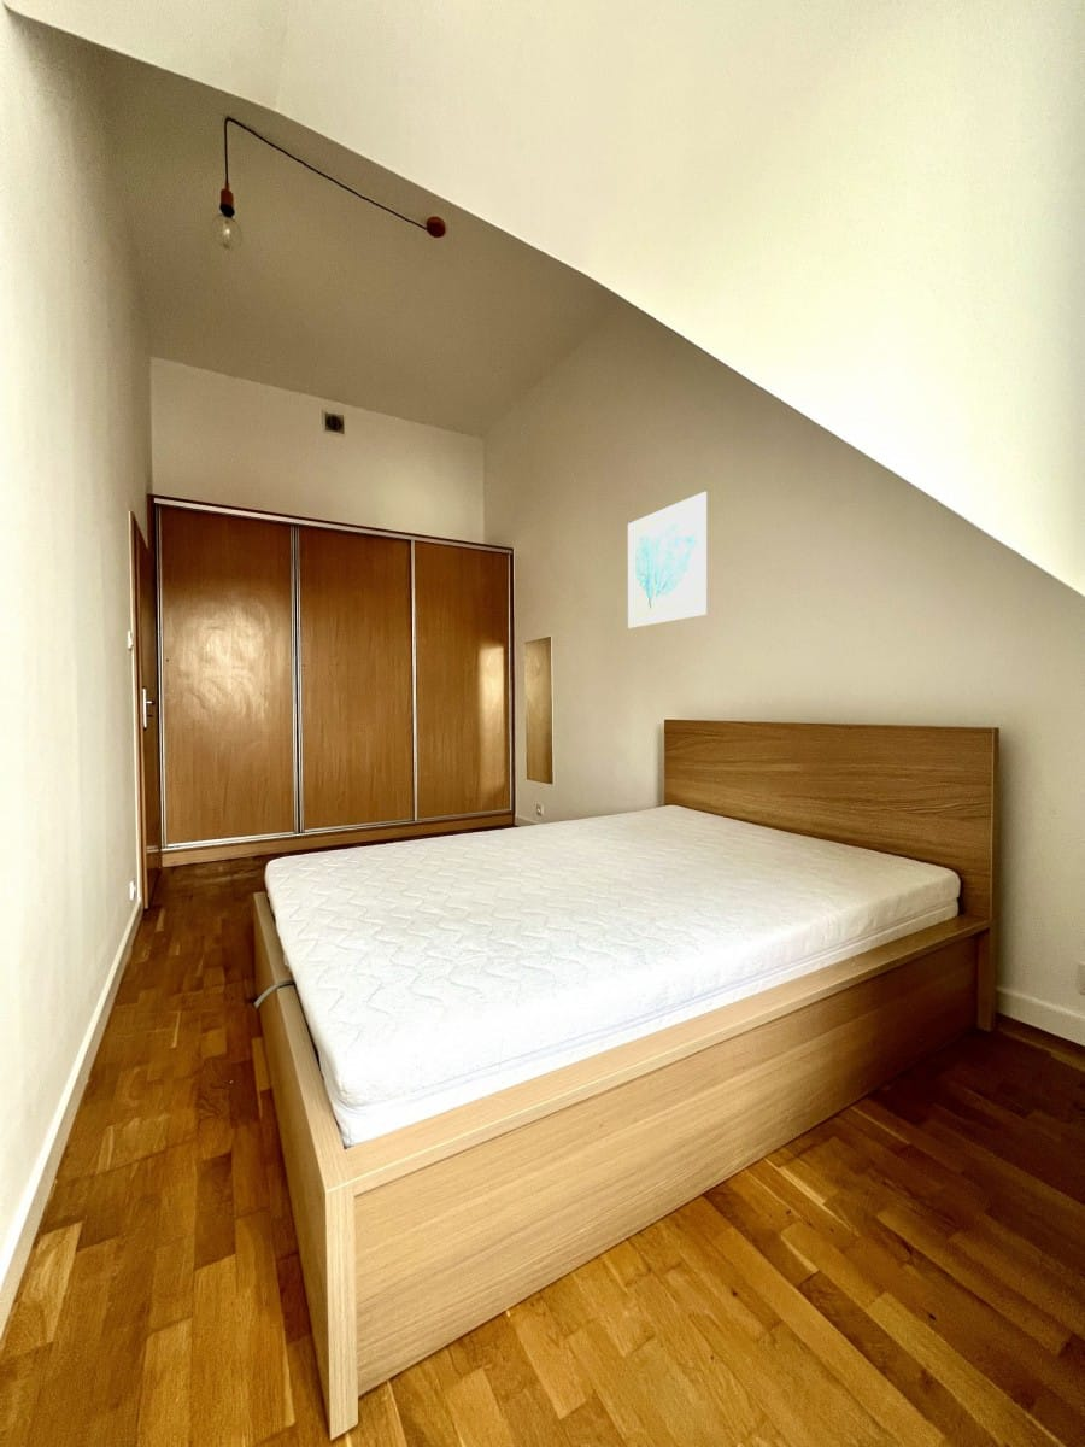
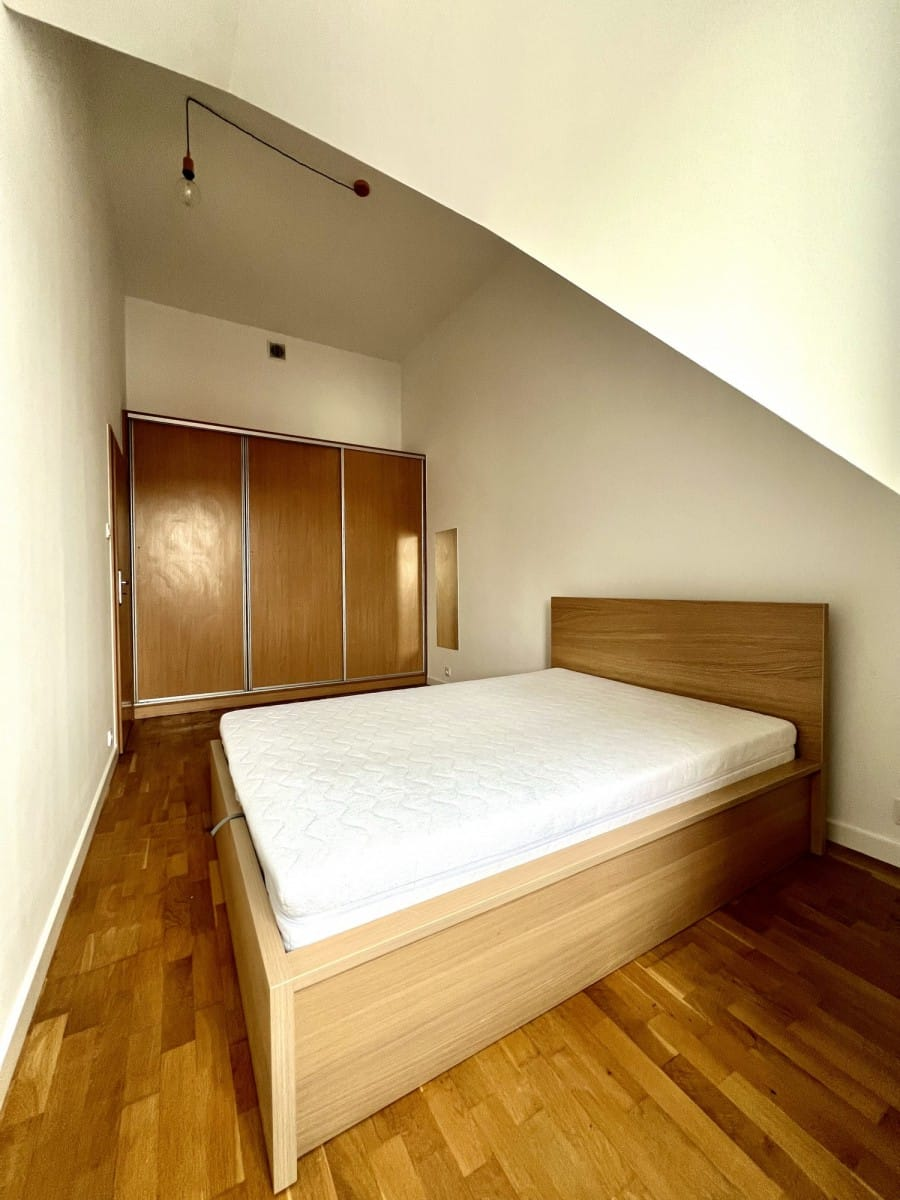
- wall art (663, 566)
